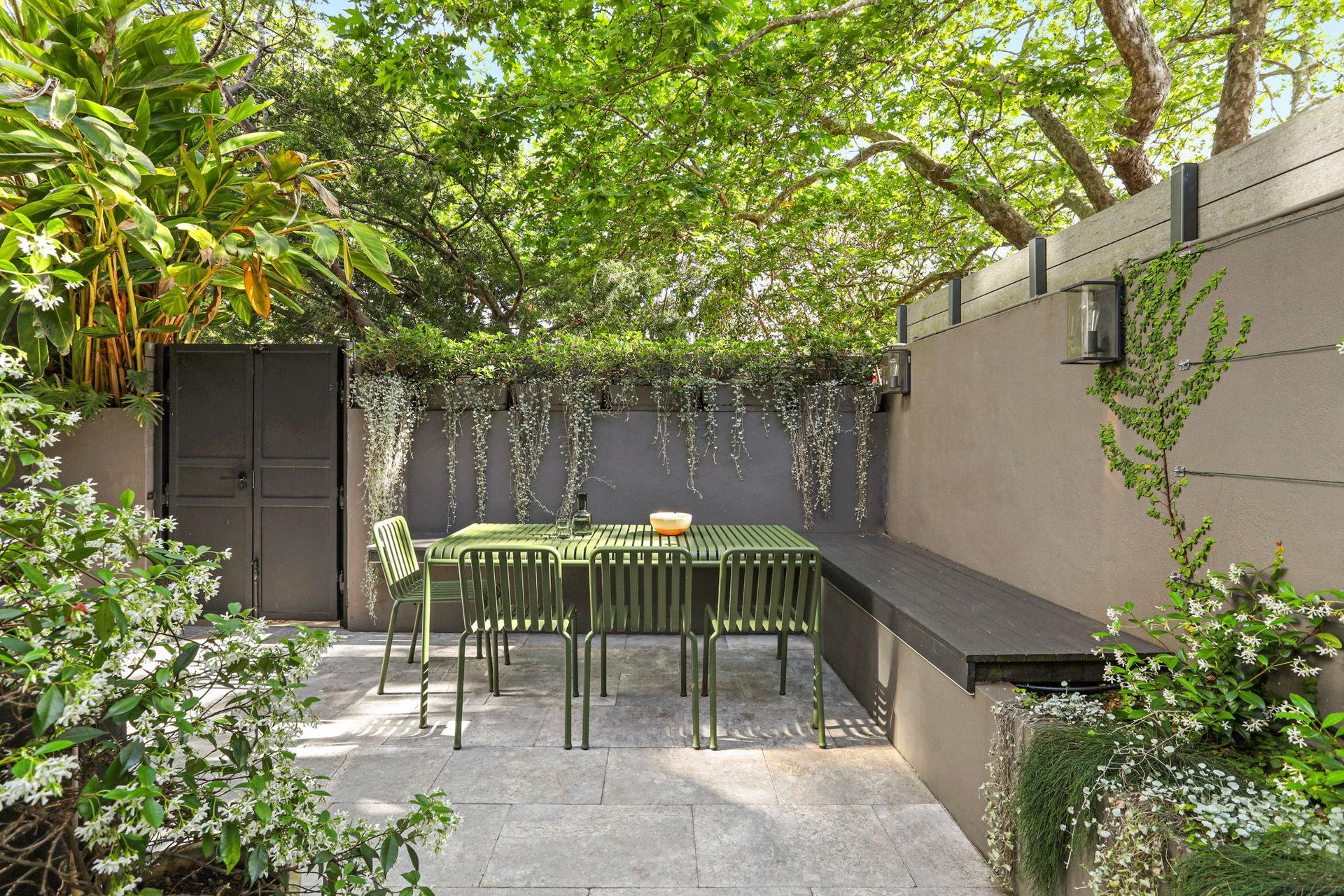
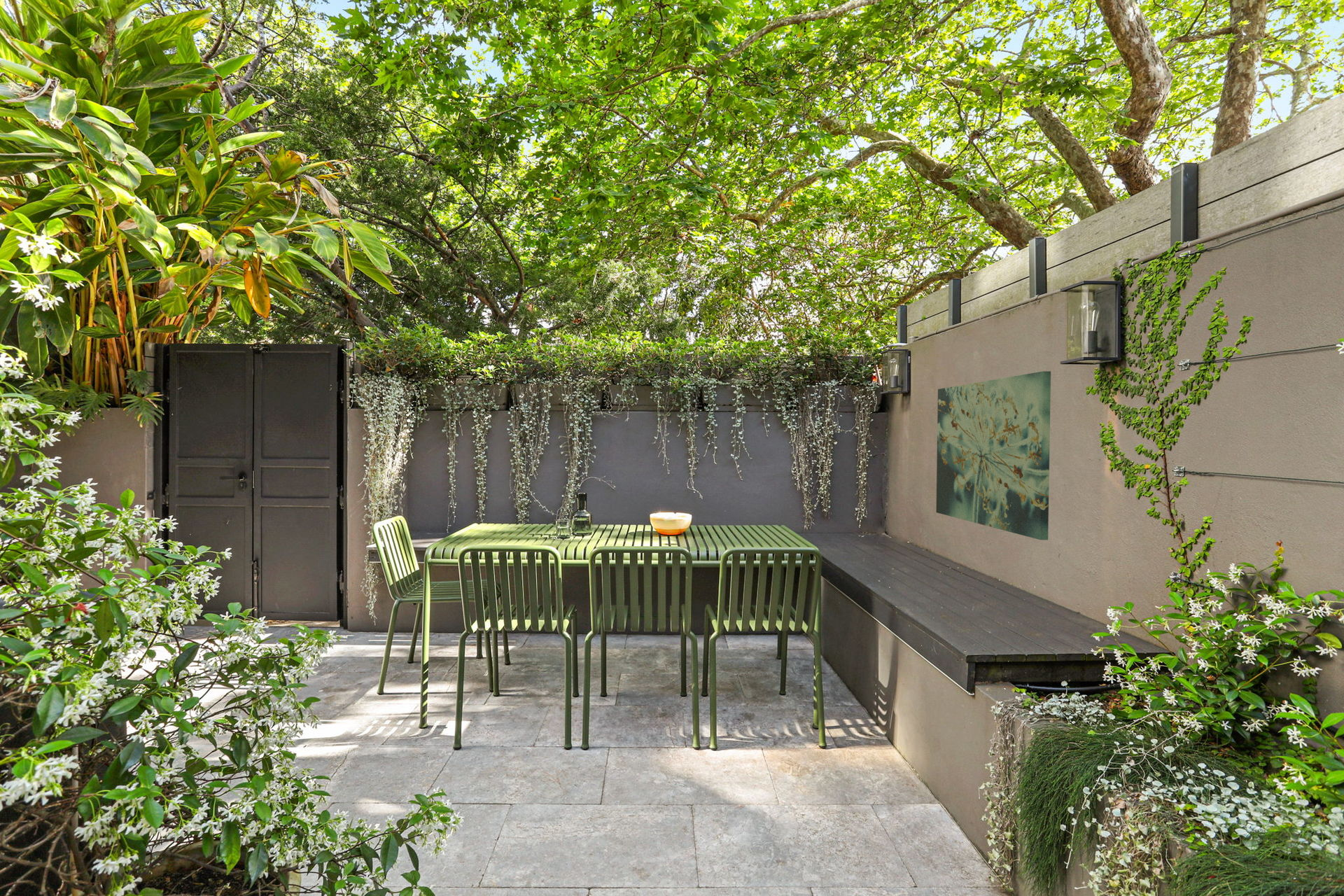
+ wall art (984, 453)
